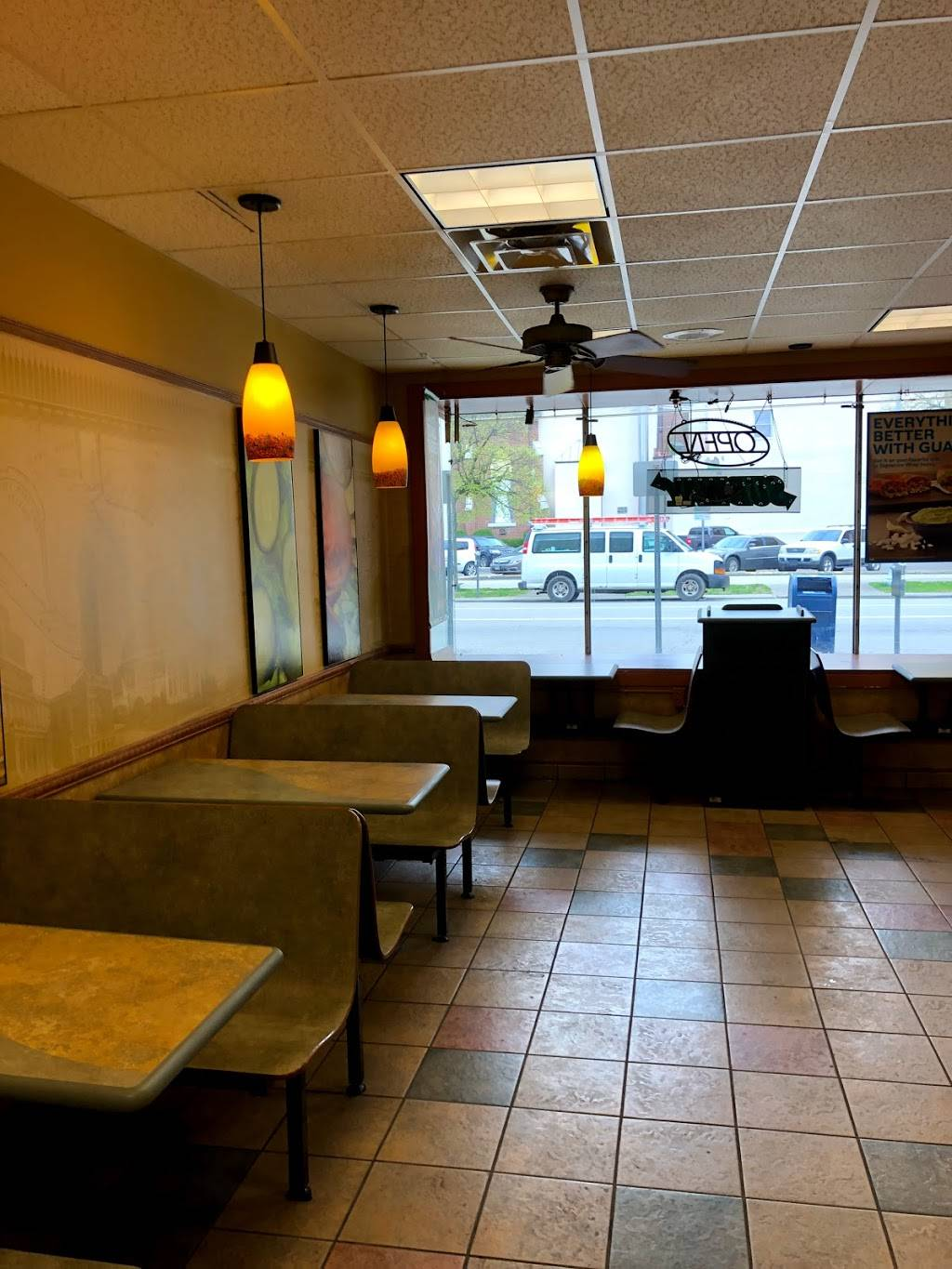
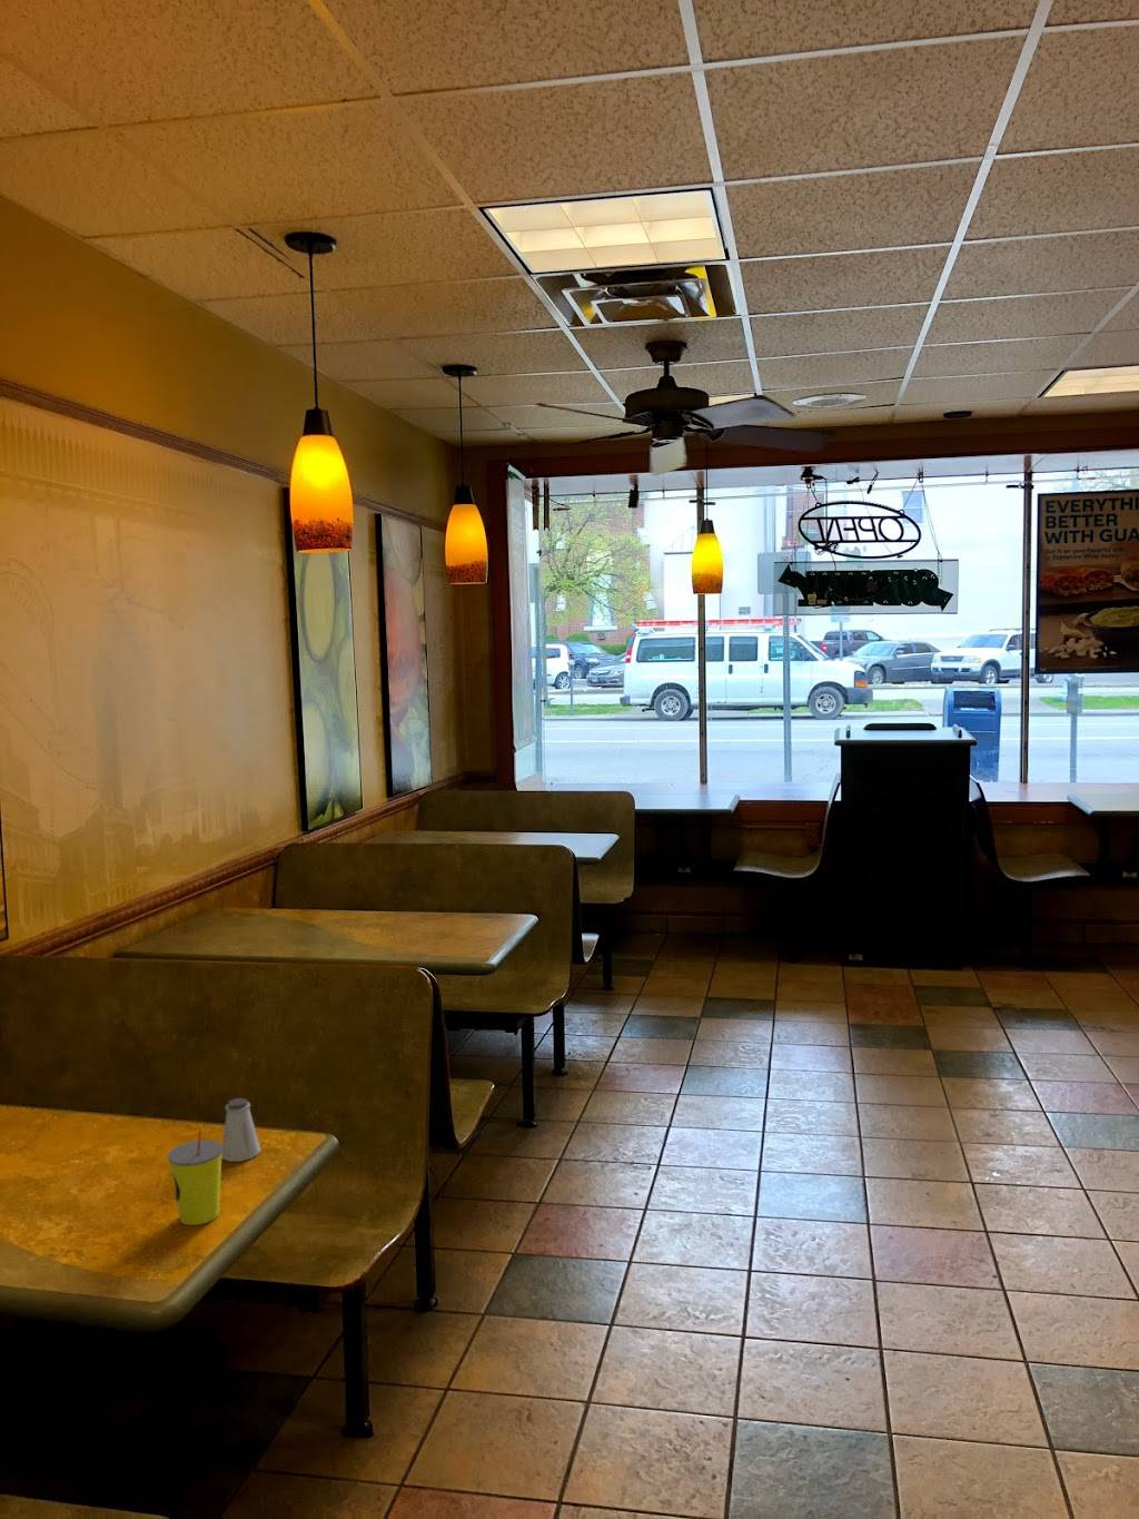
+ saltshaker (239, 1128)
+ straw (196, 1169)
